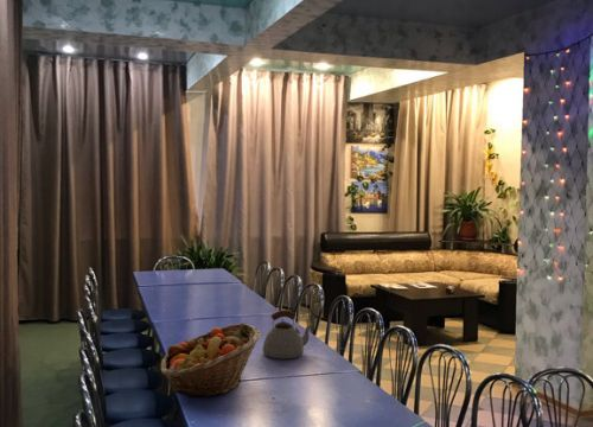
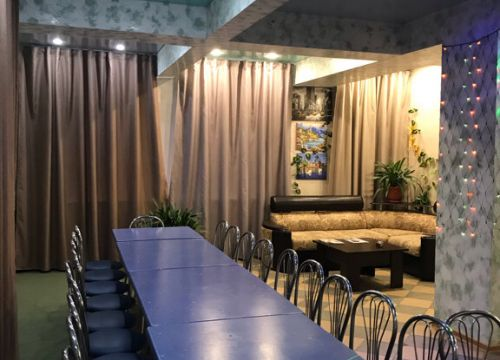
- fruit basket (210, 356)
- kettle (288, 331)
